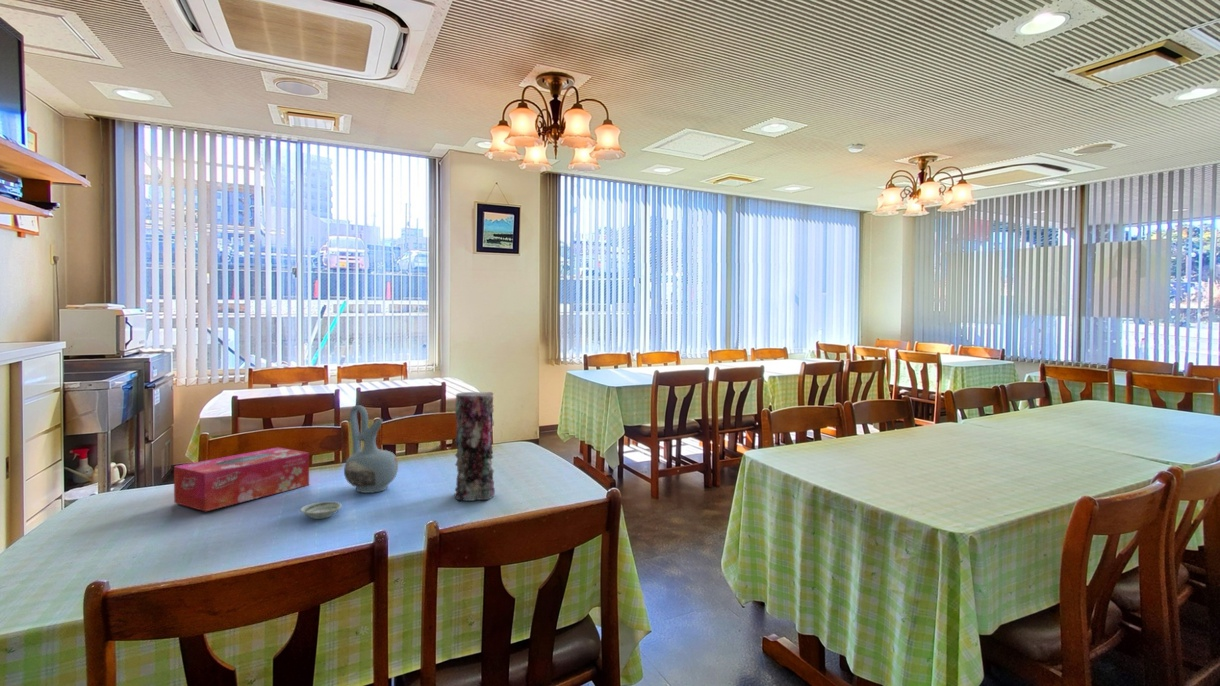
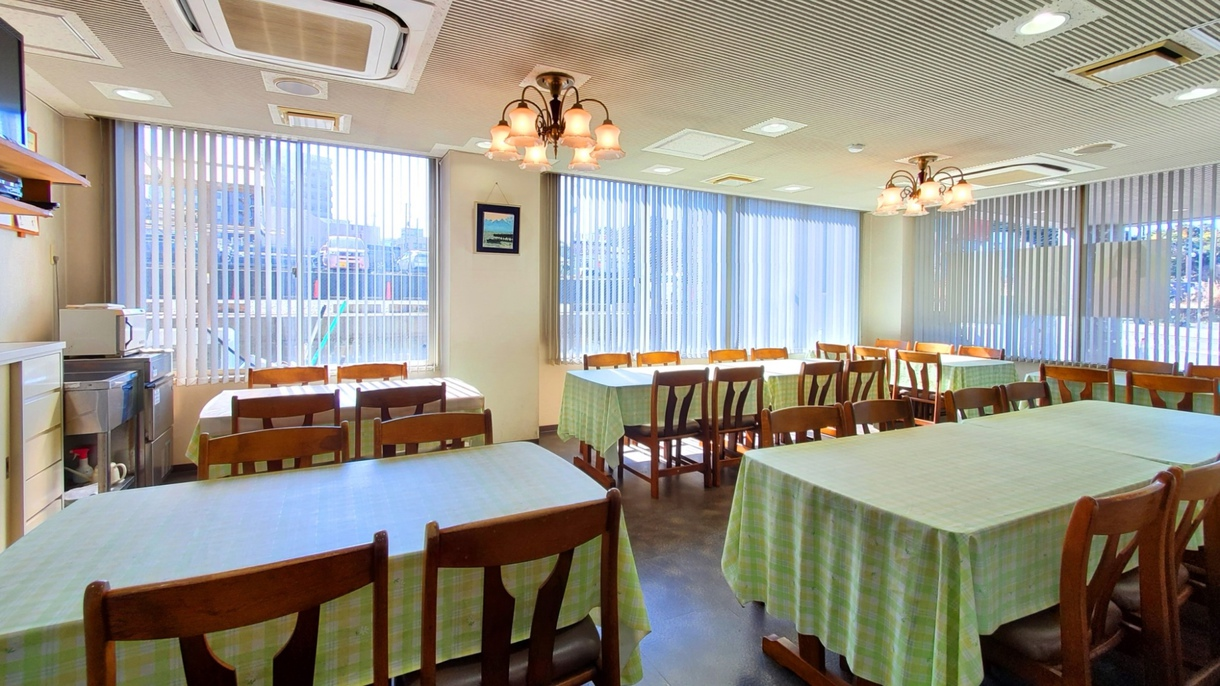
- saucer (321, 511)
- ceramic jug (371, 447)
- tissue box (245, 476)
- vase (474, 445)
